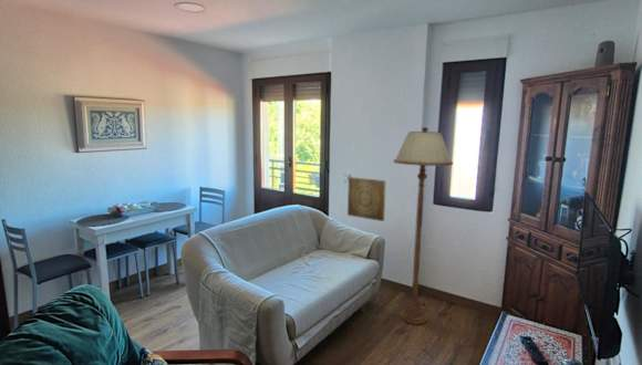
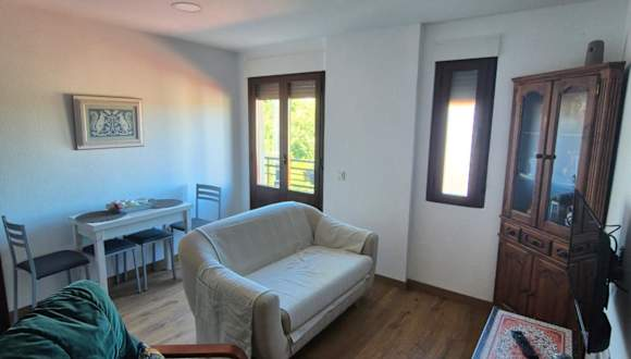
- floor lamp (418, 225)
- wall art (365, 198)
